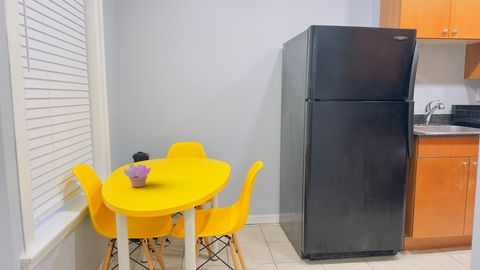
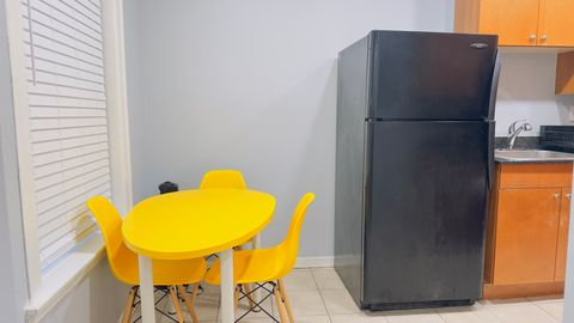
- succulent plant (137, 175)
